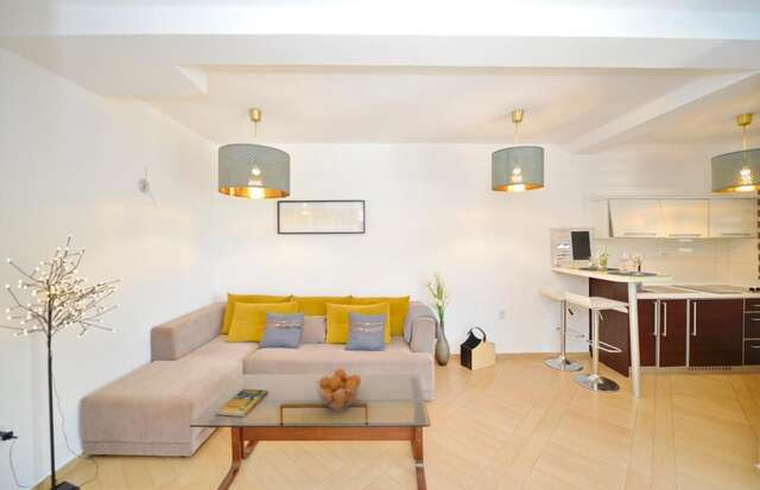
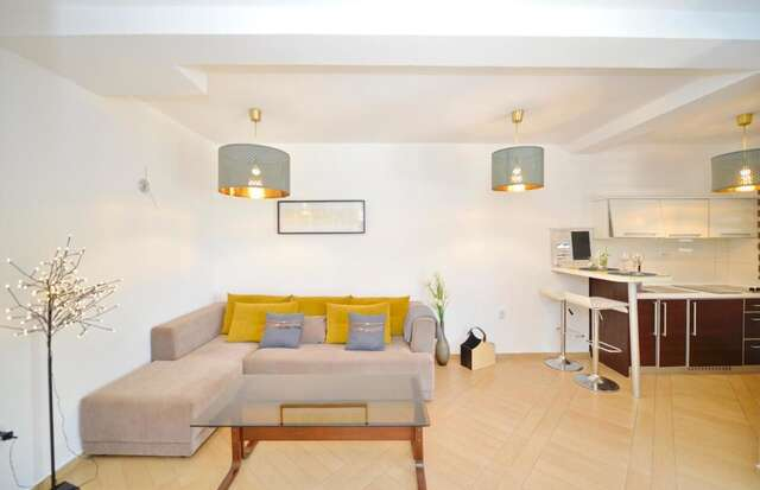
- fruit basket (338, 389)
- booklet (243, 401)
